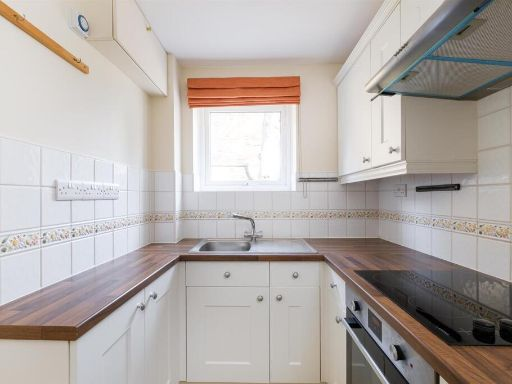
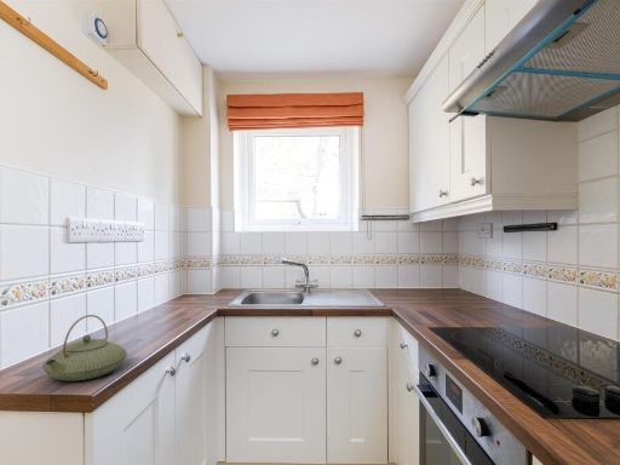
+ teapot (82, 345)
